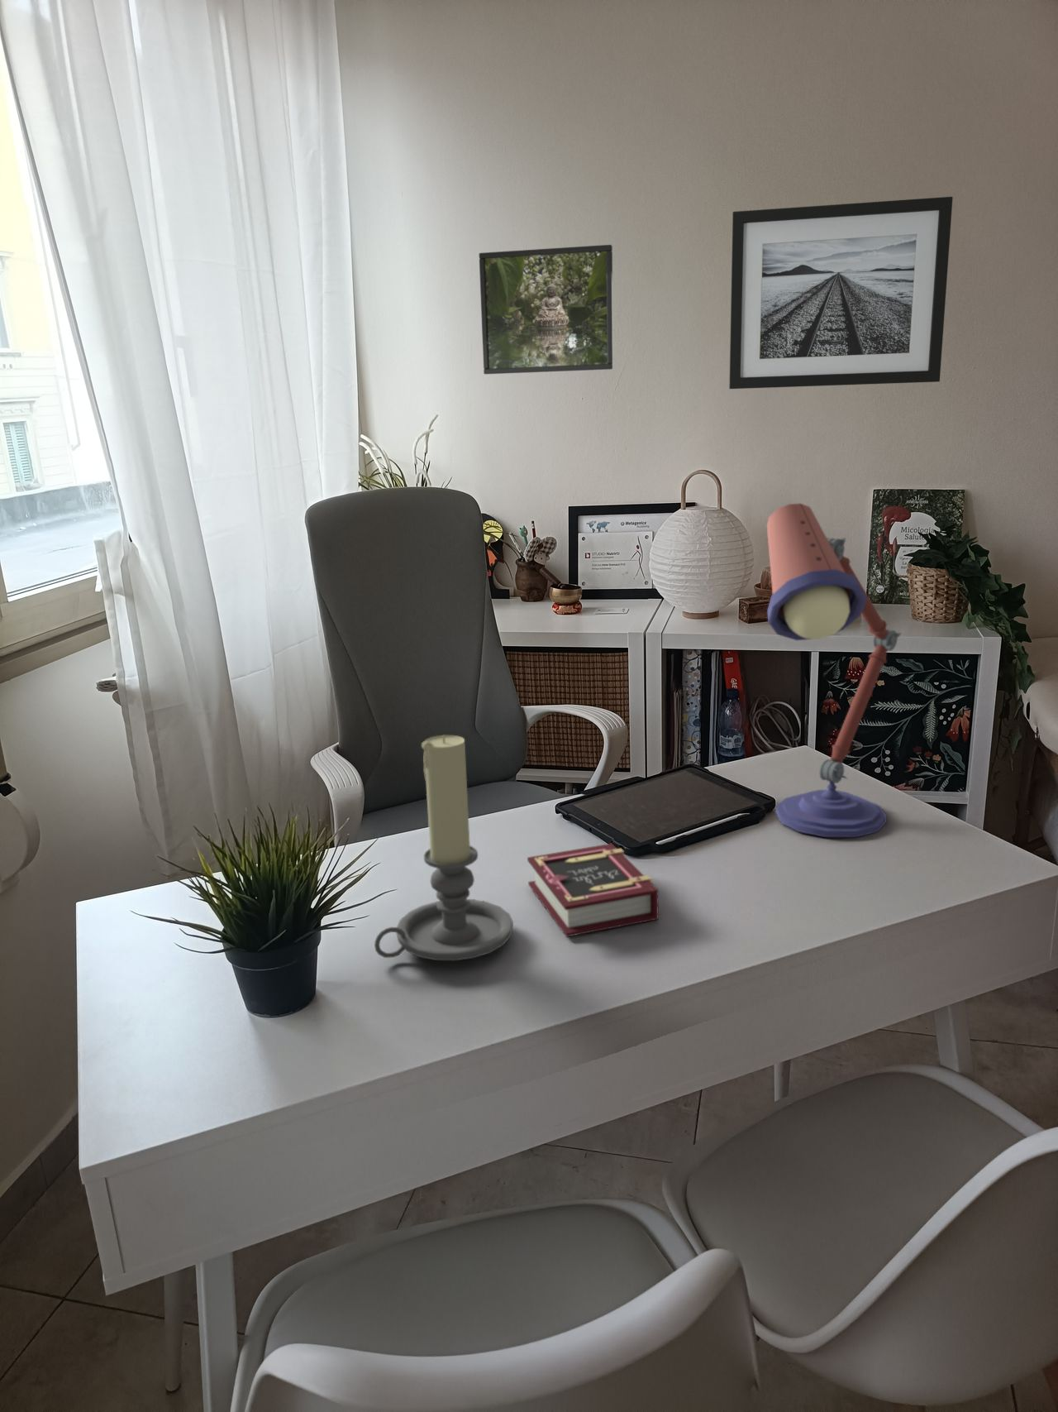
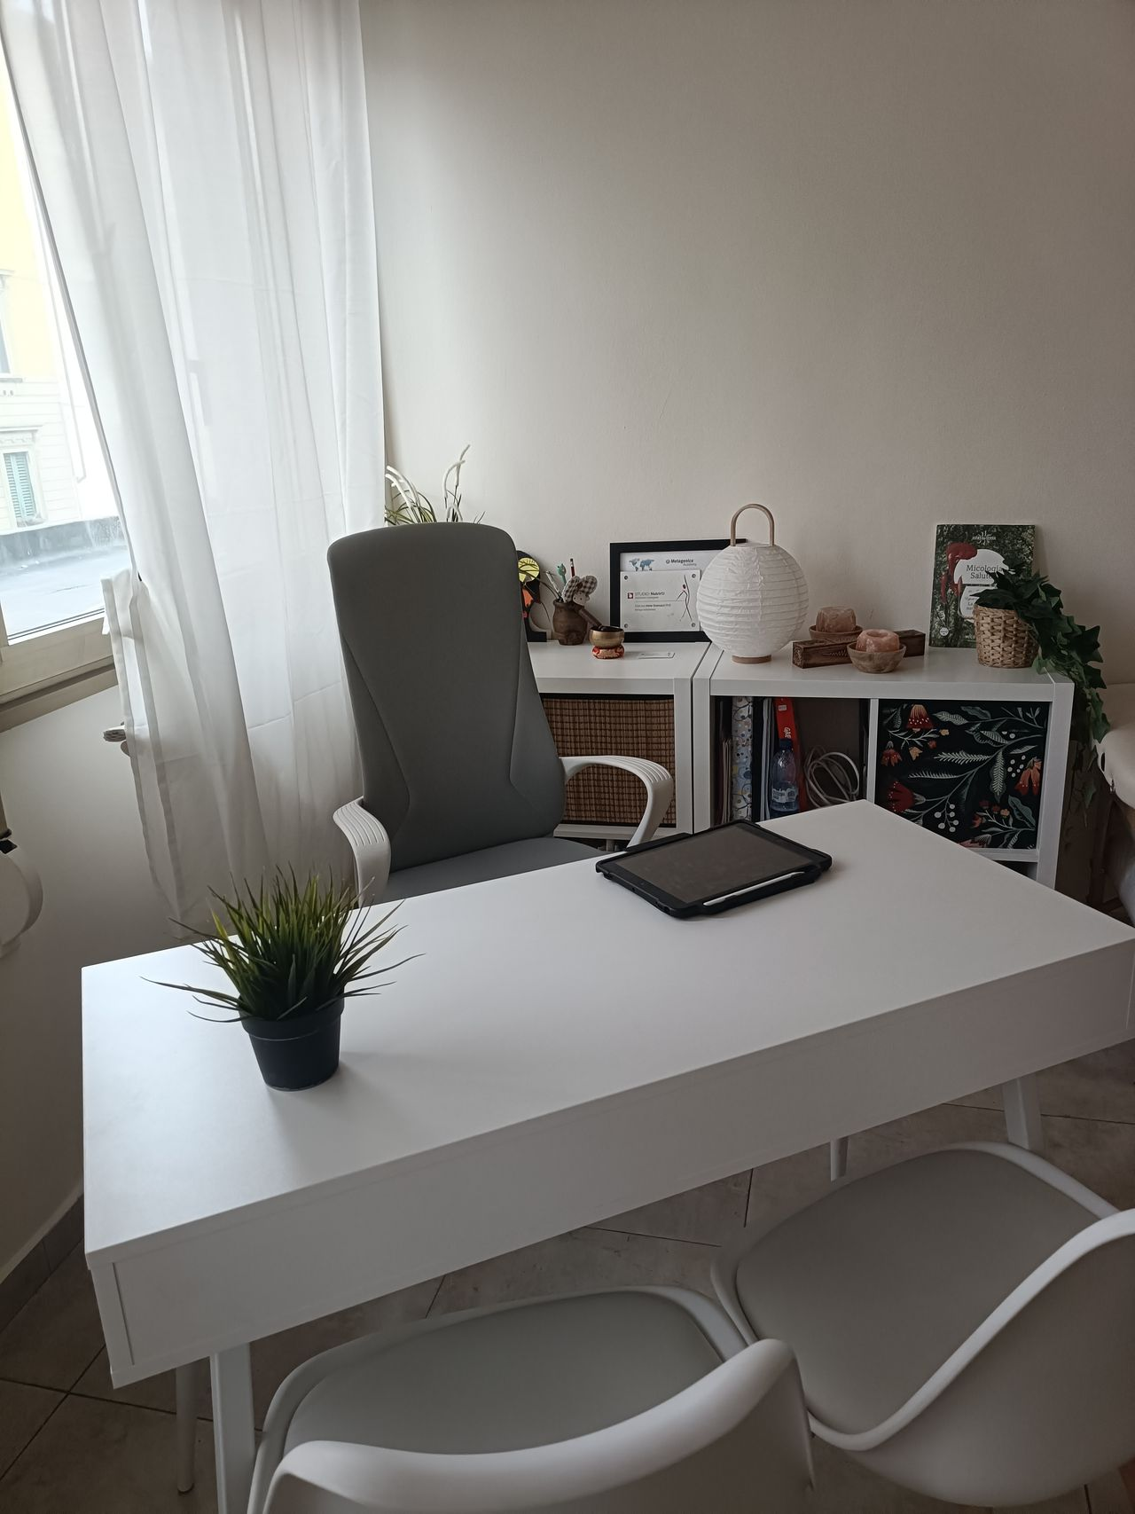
- candle holder (438, 844)
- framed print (547, 311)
- desk lamp (860, 683)
- book (592, 885)
- wall art (836, 297)
